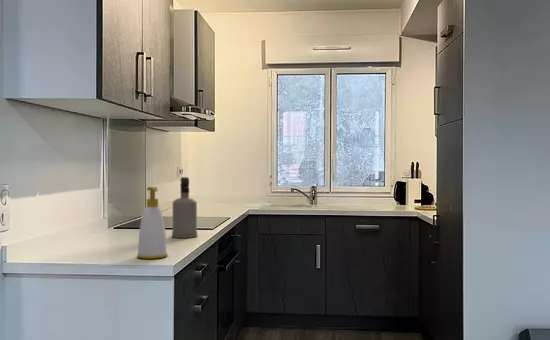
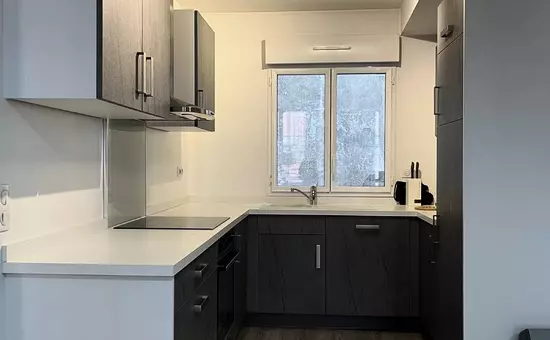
- soap bottle (152, 221)
- spray bottle (184, 206)
